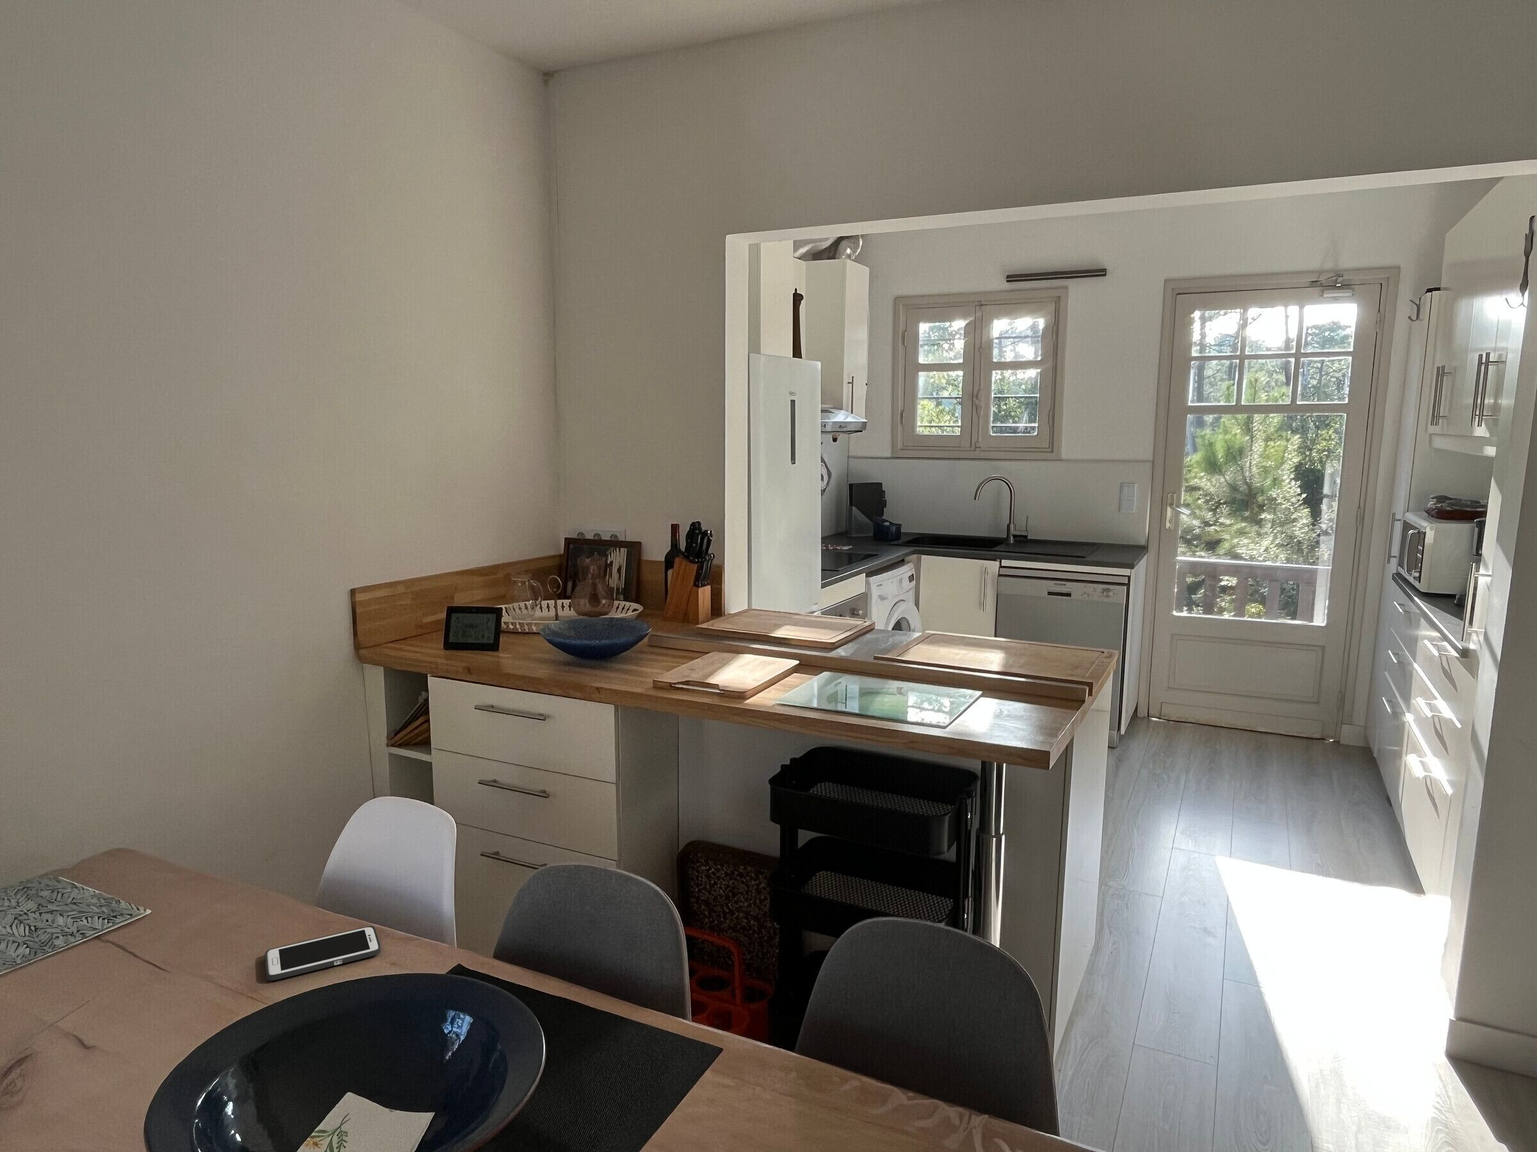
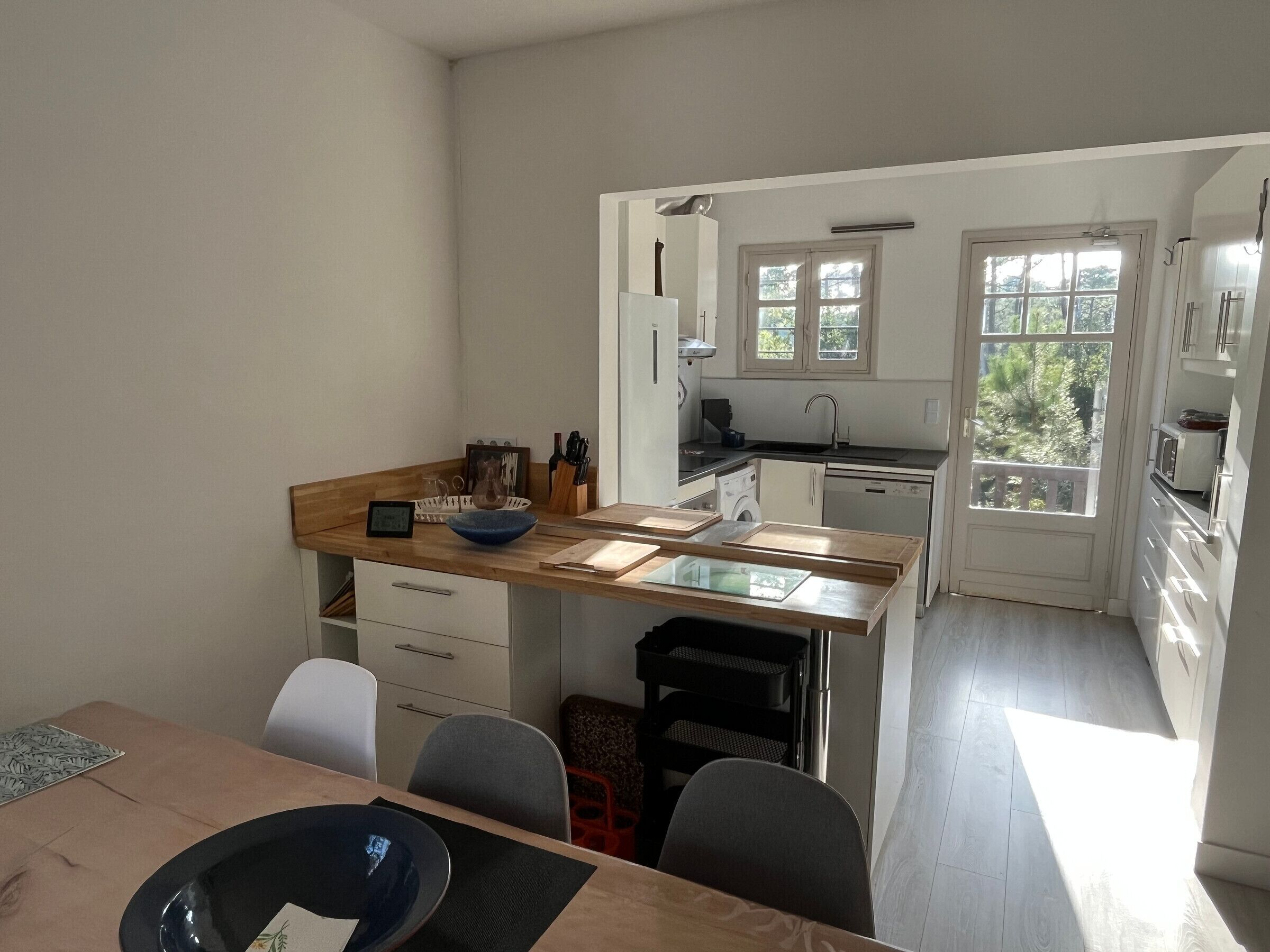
- cell phone (323, 952)
